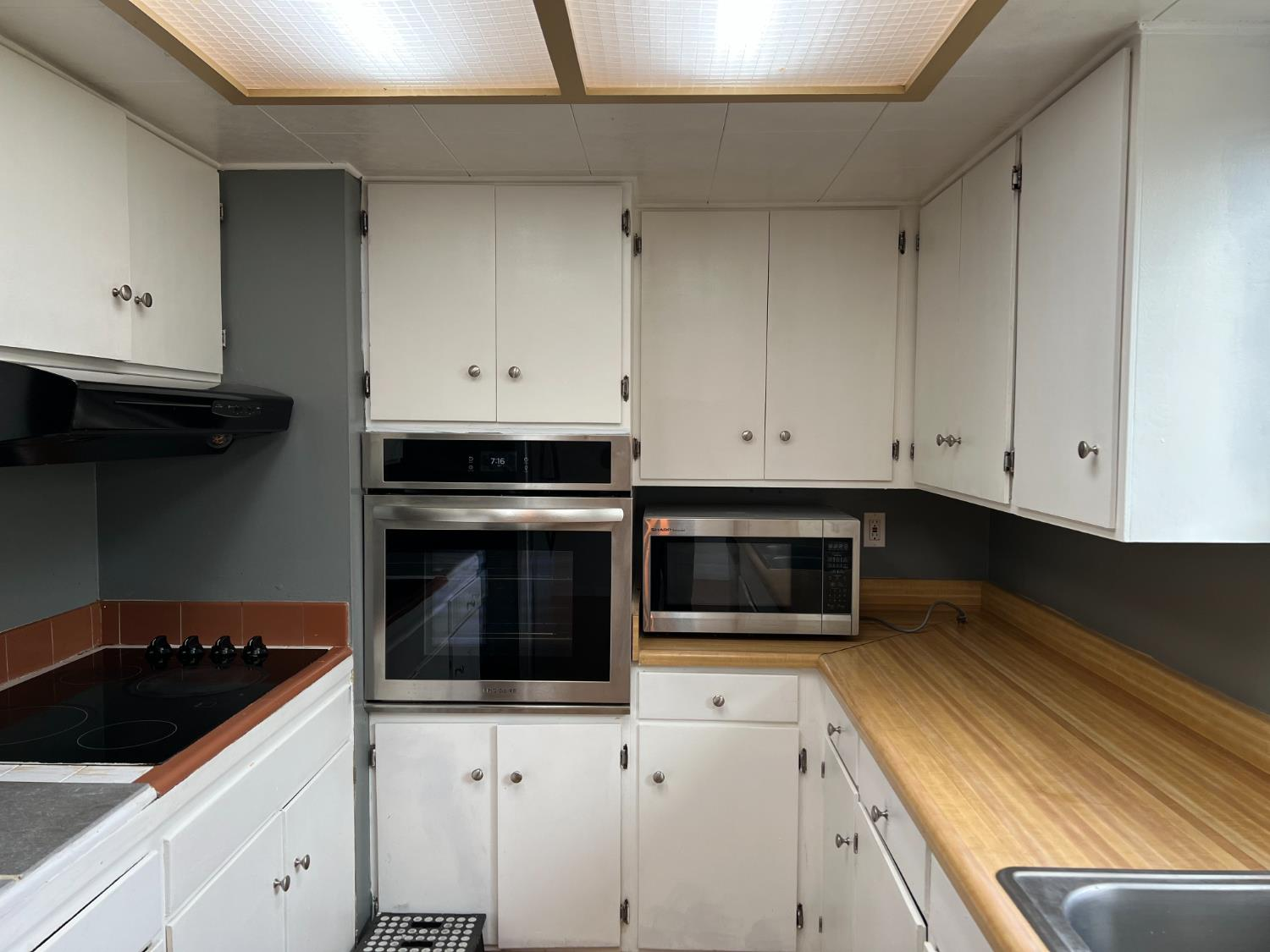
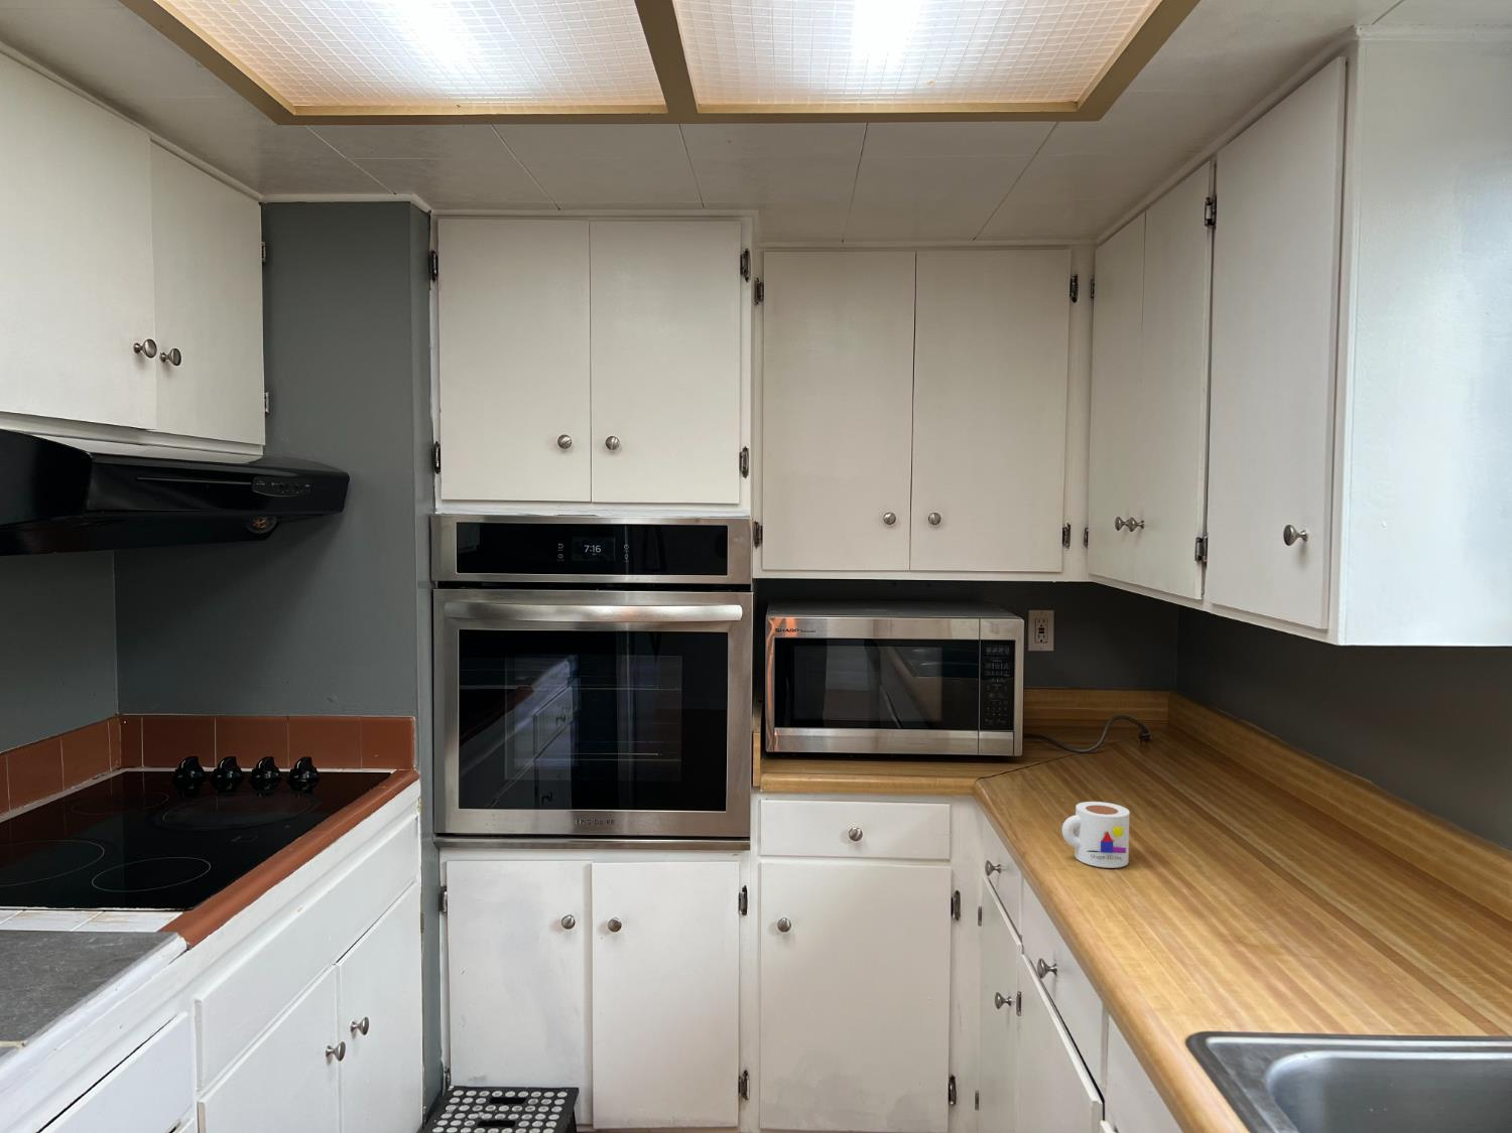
+ mug (1094, 834)
